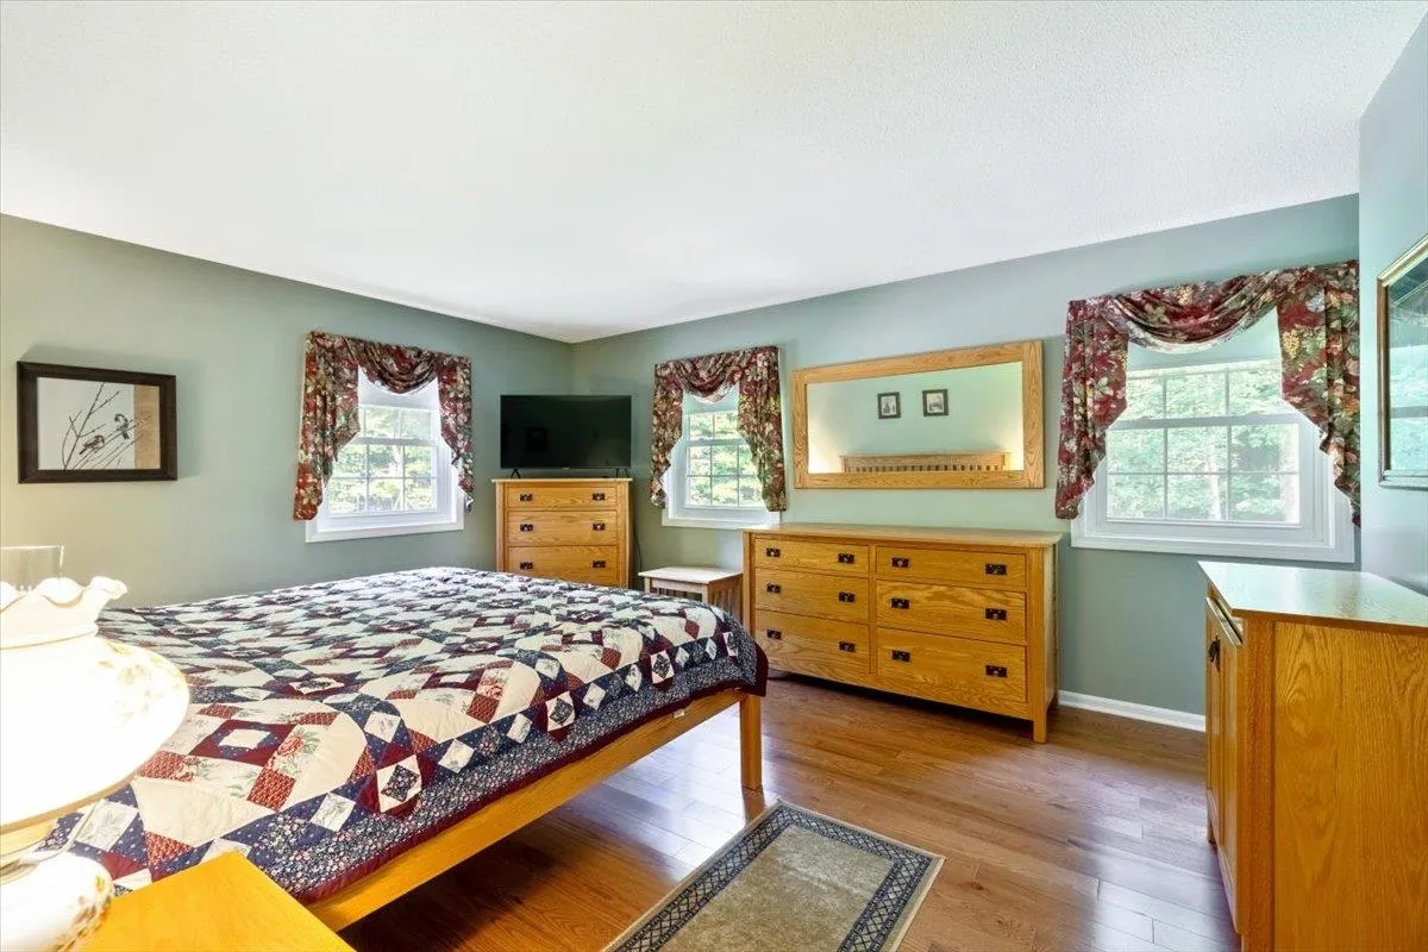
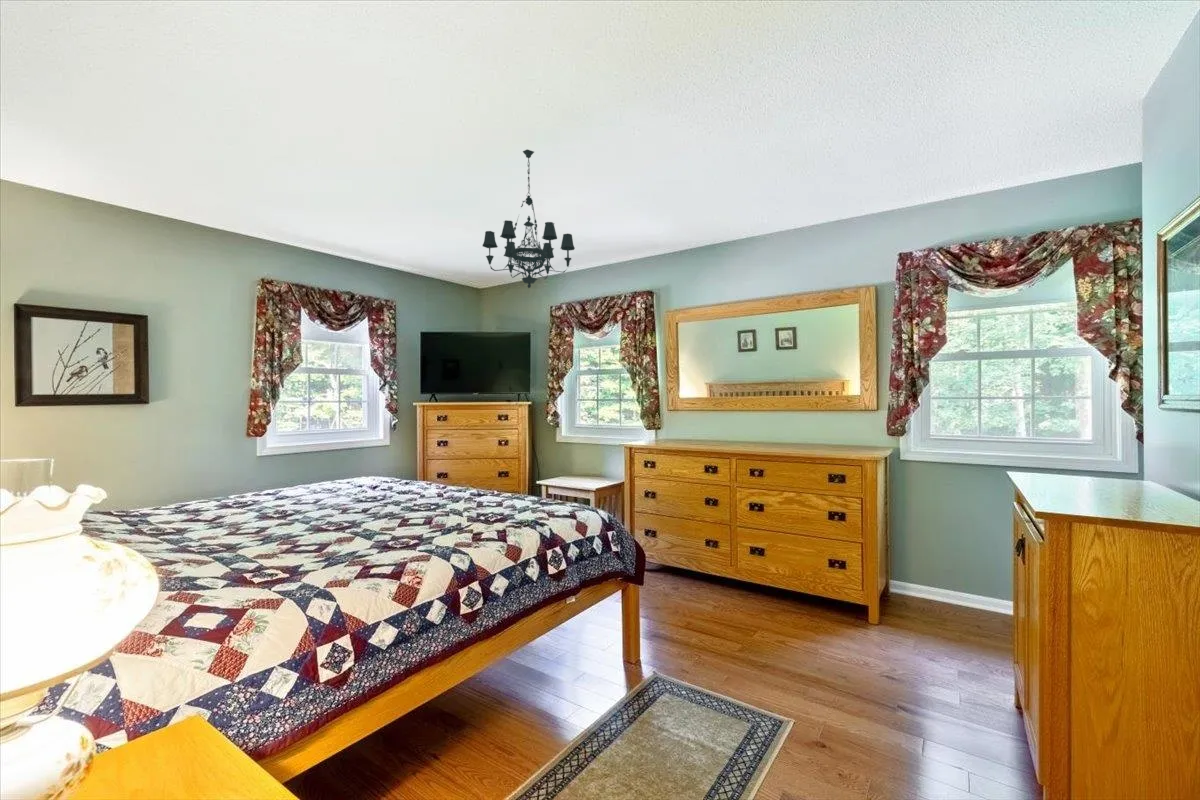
+ chandelier (528, 220)
